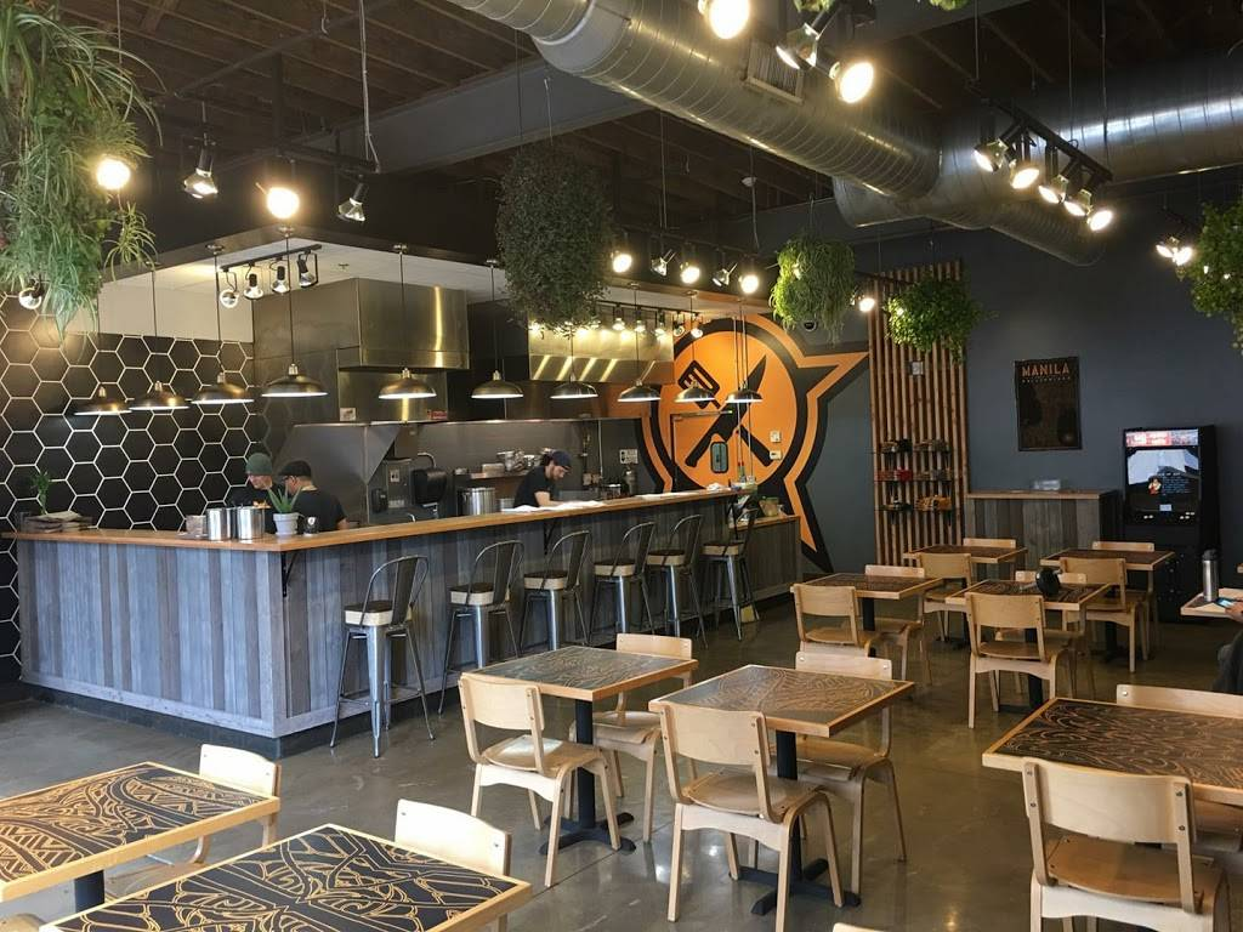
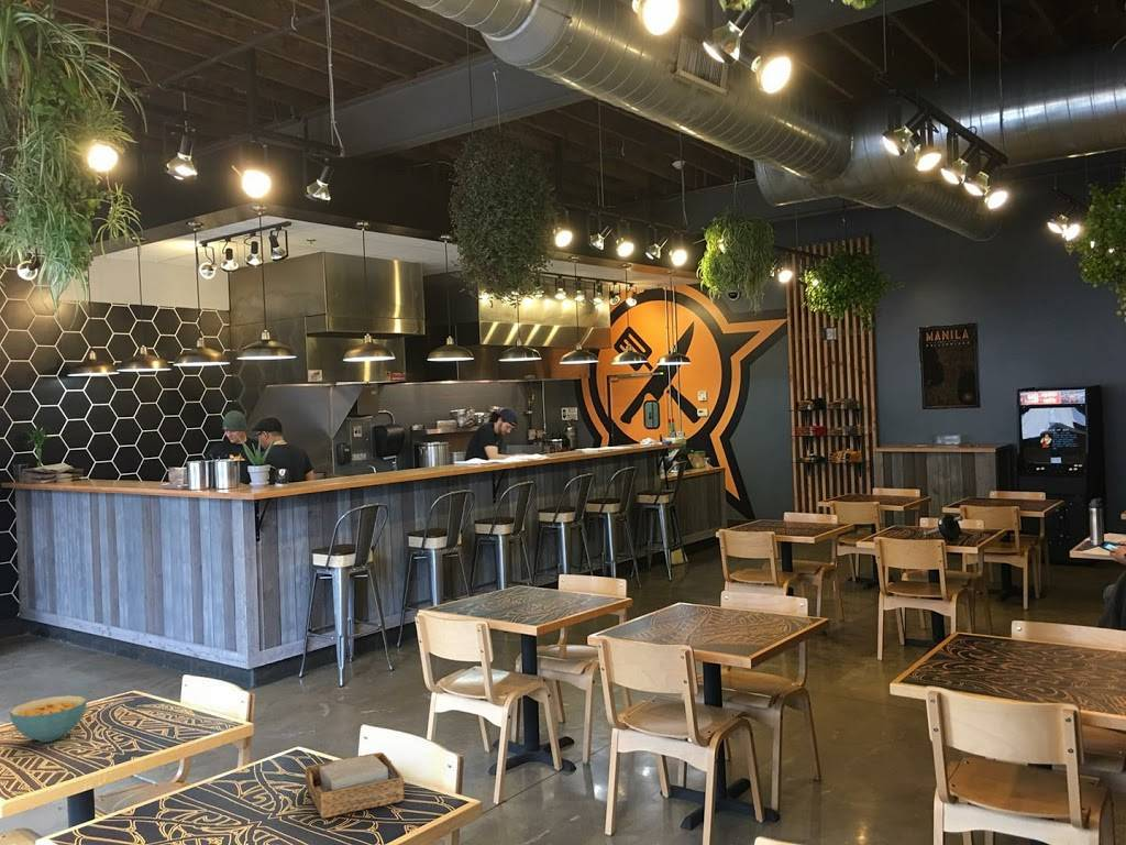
+ cereal bowl (48, 722)
+ napkin holder (353, 779)
